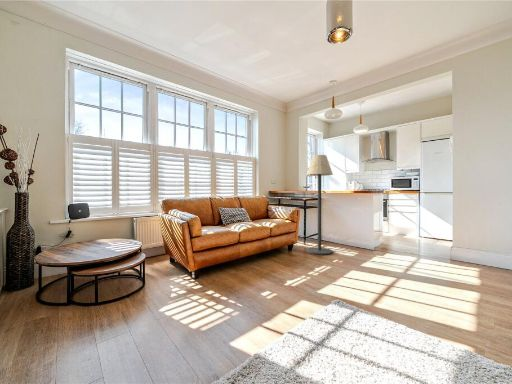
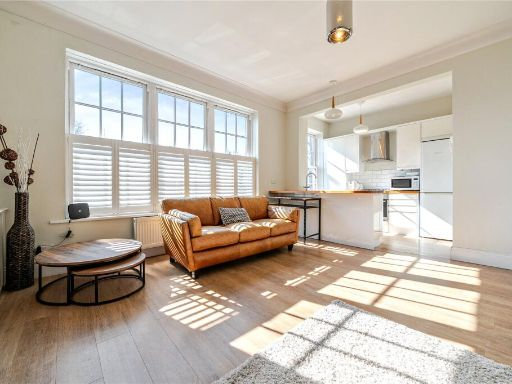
- floor lamp (319, 203)
